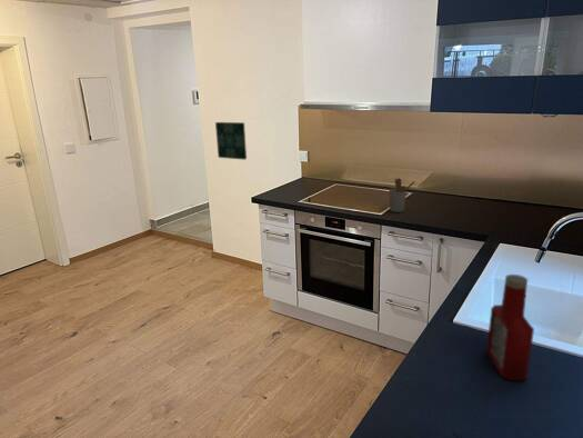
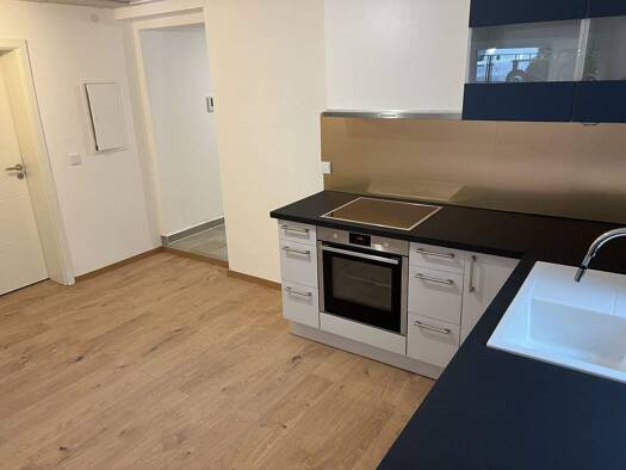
- wall art (231, 140)
- utensil holder (402, 195)
- soap bottle (511, 322)
